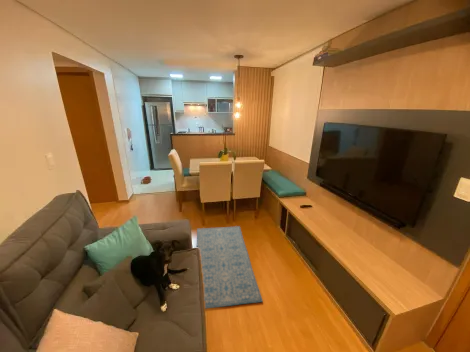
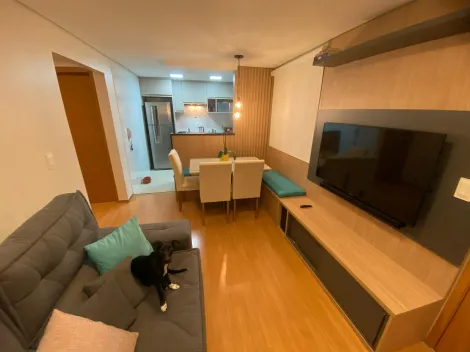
- rug (222, 256)
